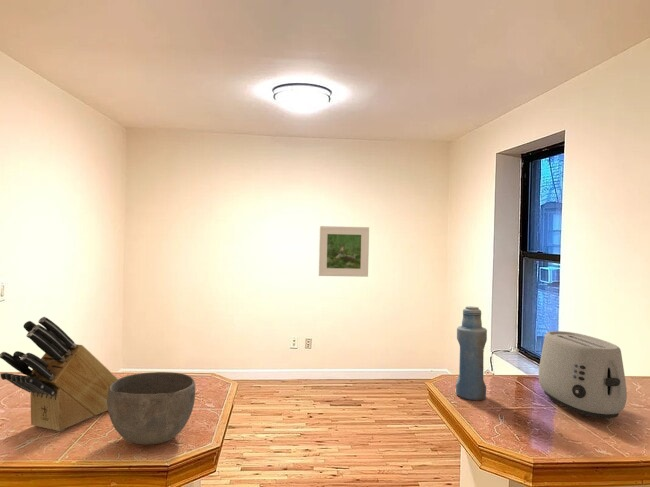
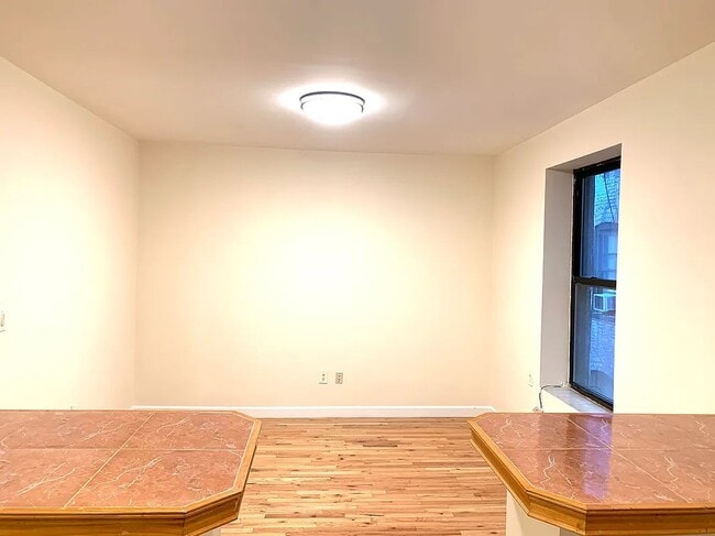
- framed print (343, 251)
- toaster (579, 373)
- bowl (152, 410)
- bottle (471, 351)
- knife block (71, 364)
